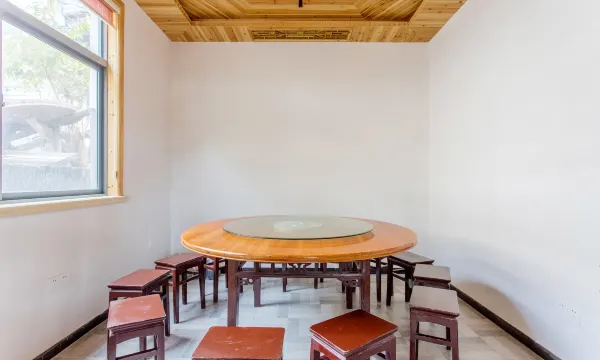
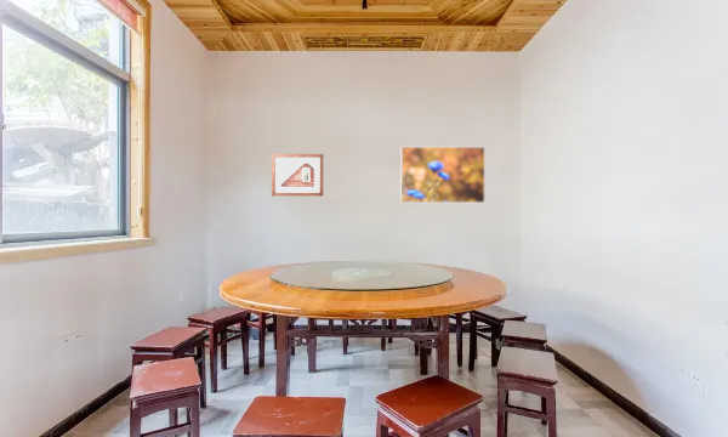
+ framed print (442, 175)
+ picture frame (297, 175)
